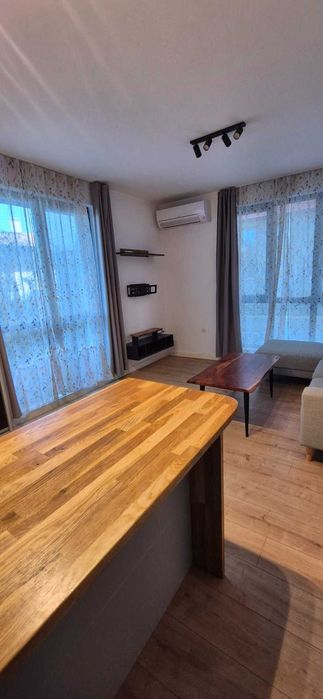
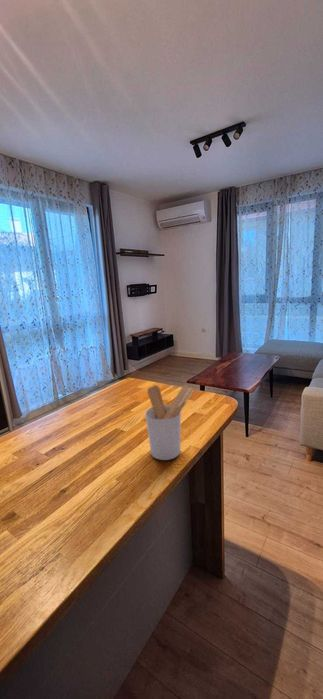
+ utensil holder (171, 419)
